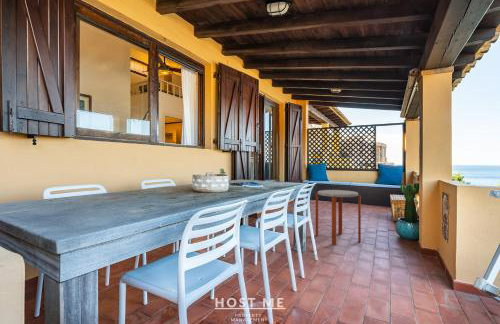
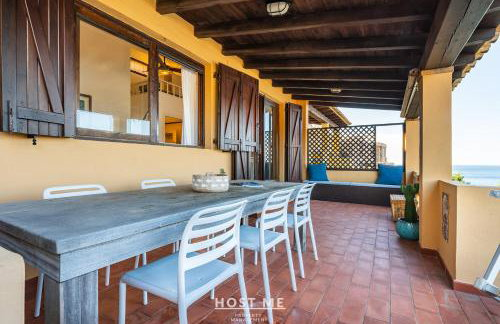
- side table (338, 215)
